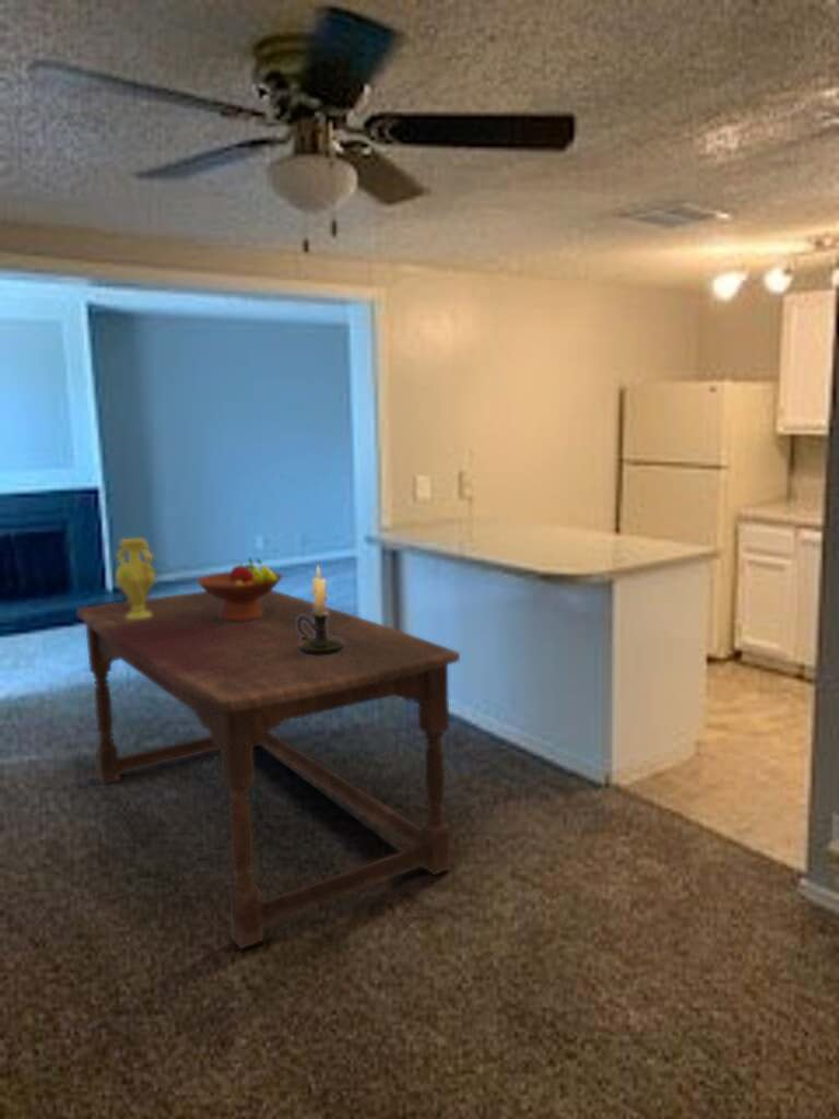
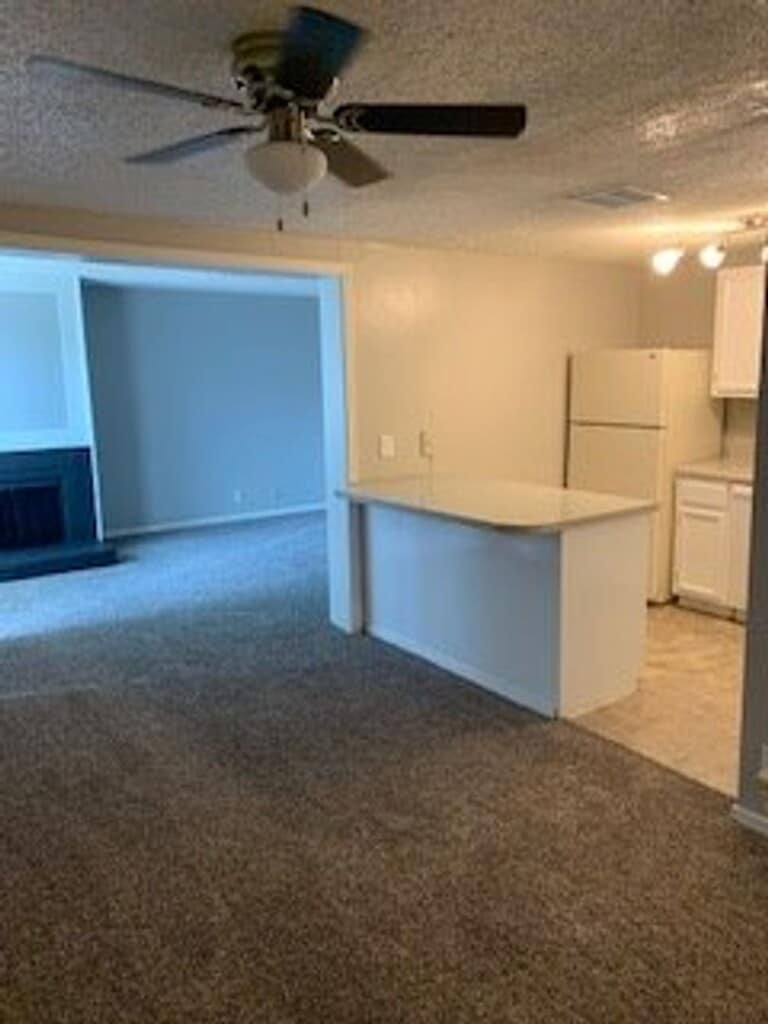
- vase (135, 577)
- candle holder (315, 605)
- dining table (248, 725)
- fruit bowl (240, 589)
